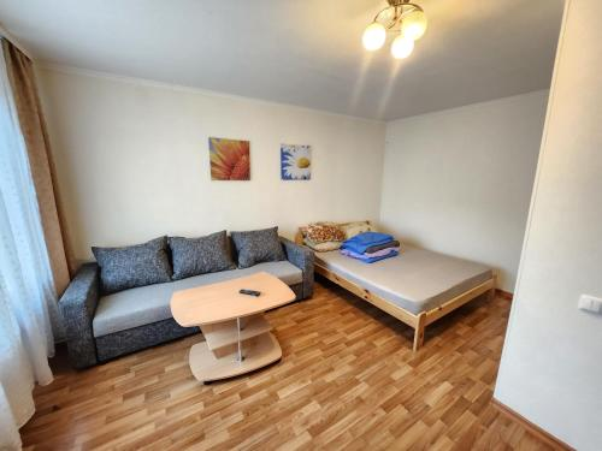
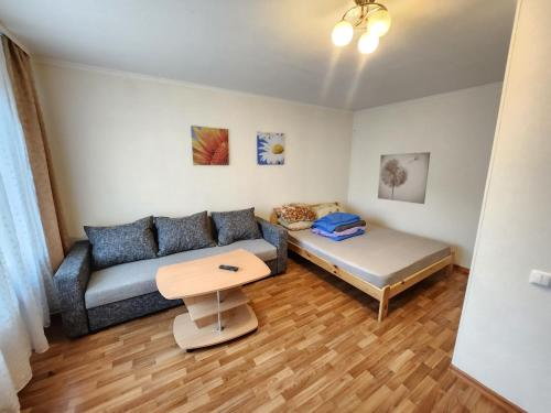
+ wall art (401, 177)
